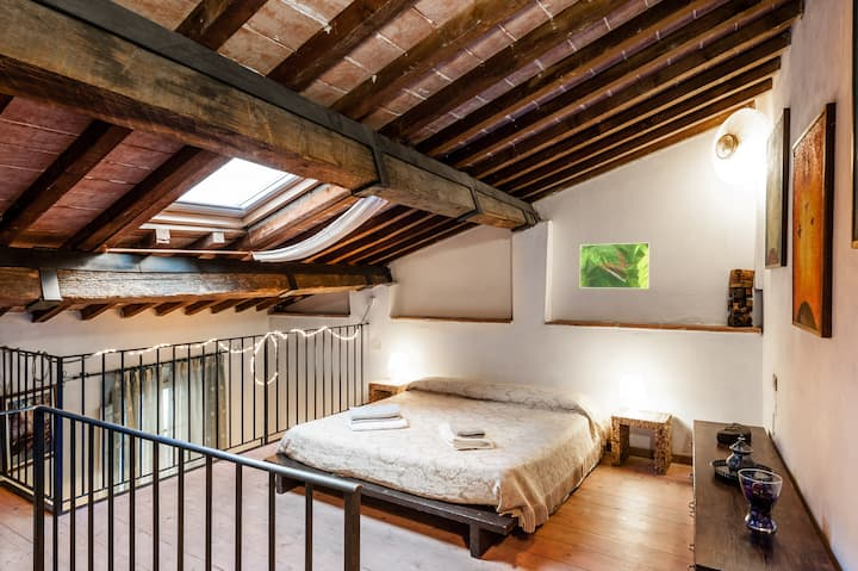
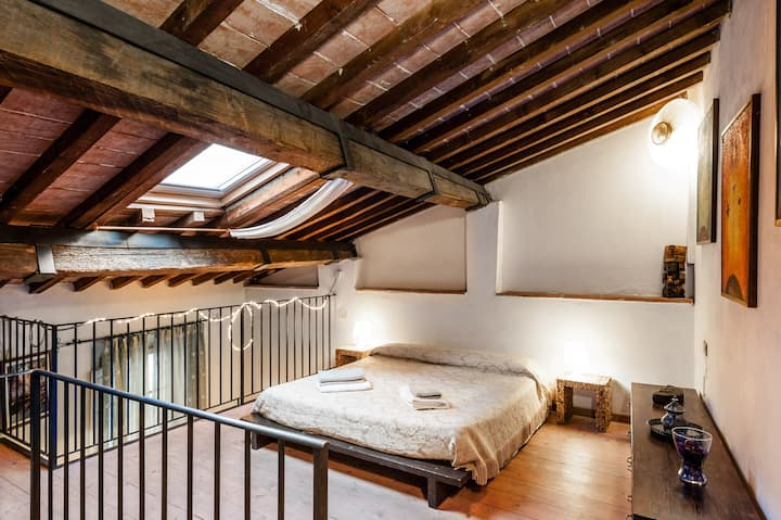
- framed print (613, 266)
